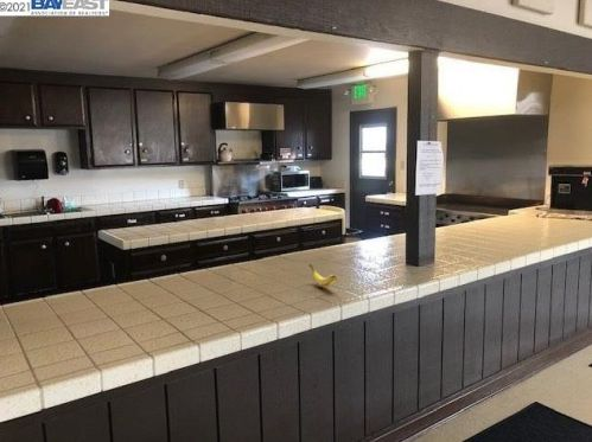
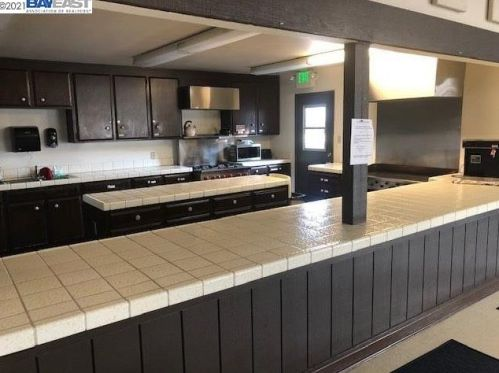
- banana (323, 277)
